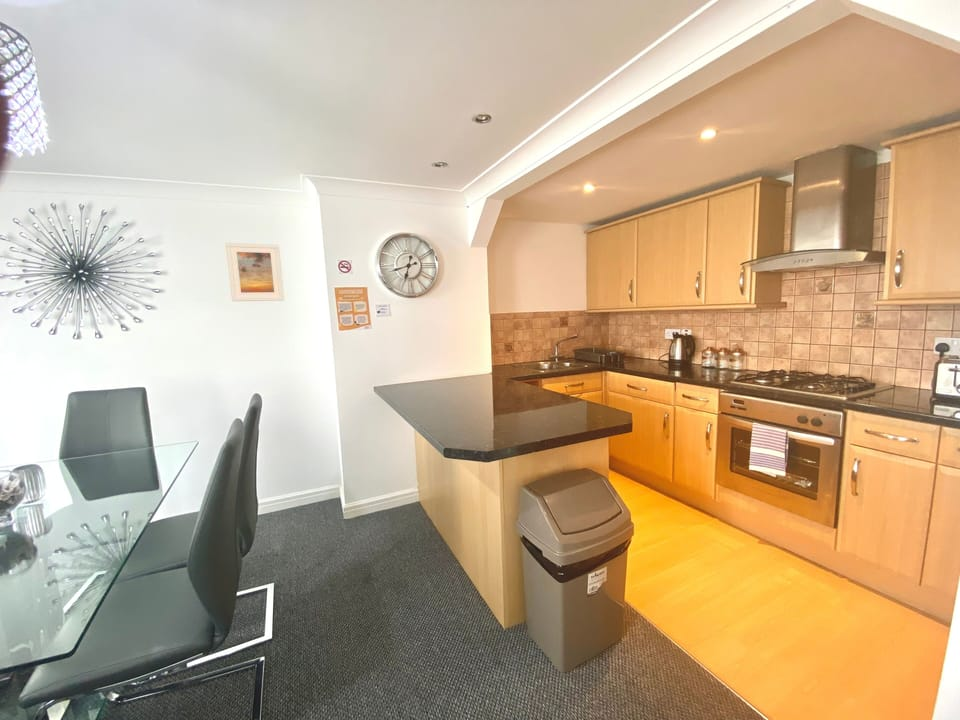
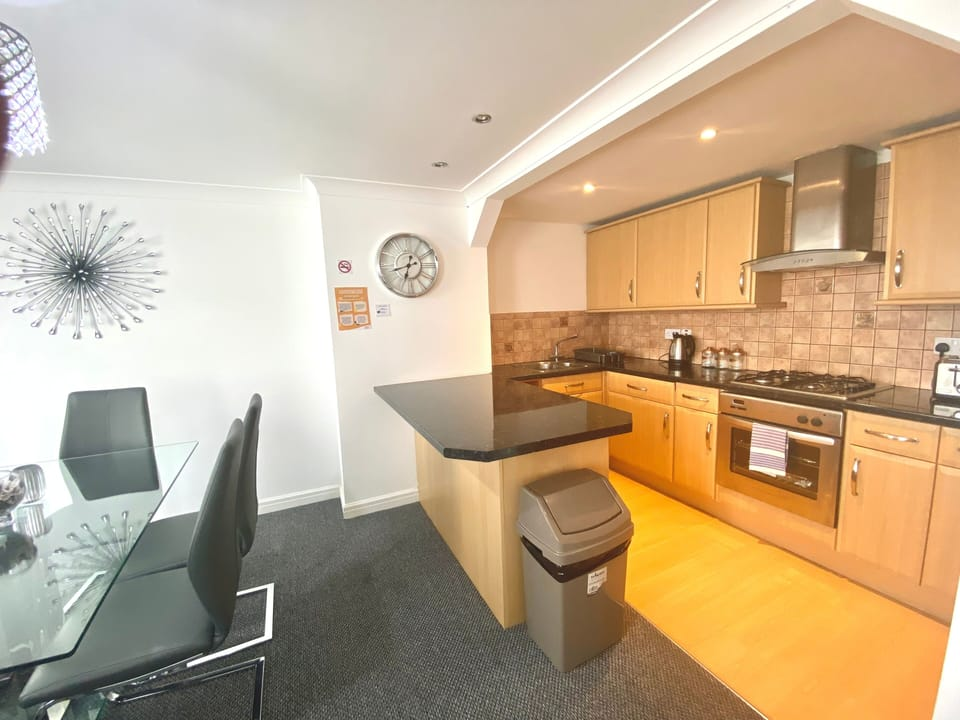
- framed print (255, 272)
